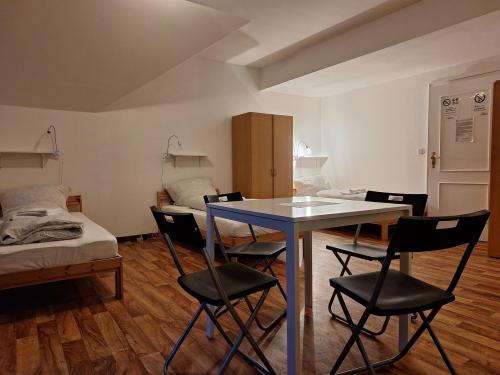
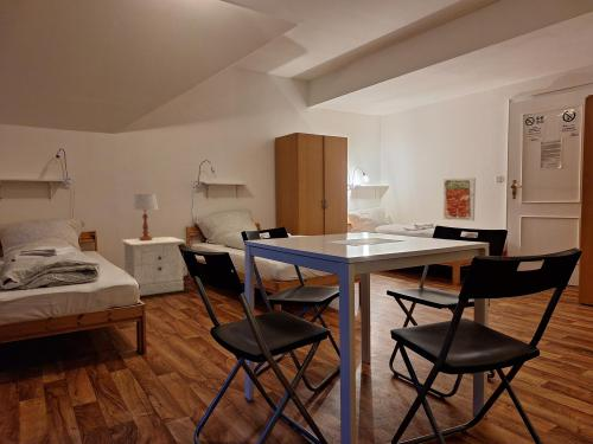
+ table lamp (145, 217)
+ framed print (458, 199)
+ nightstand (153, 264)
